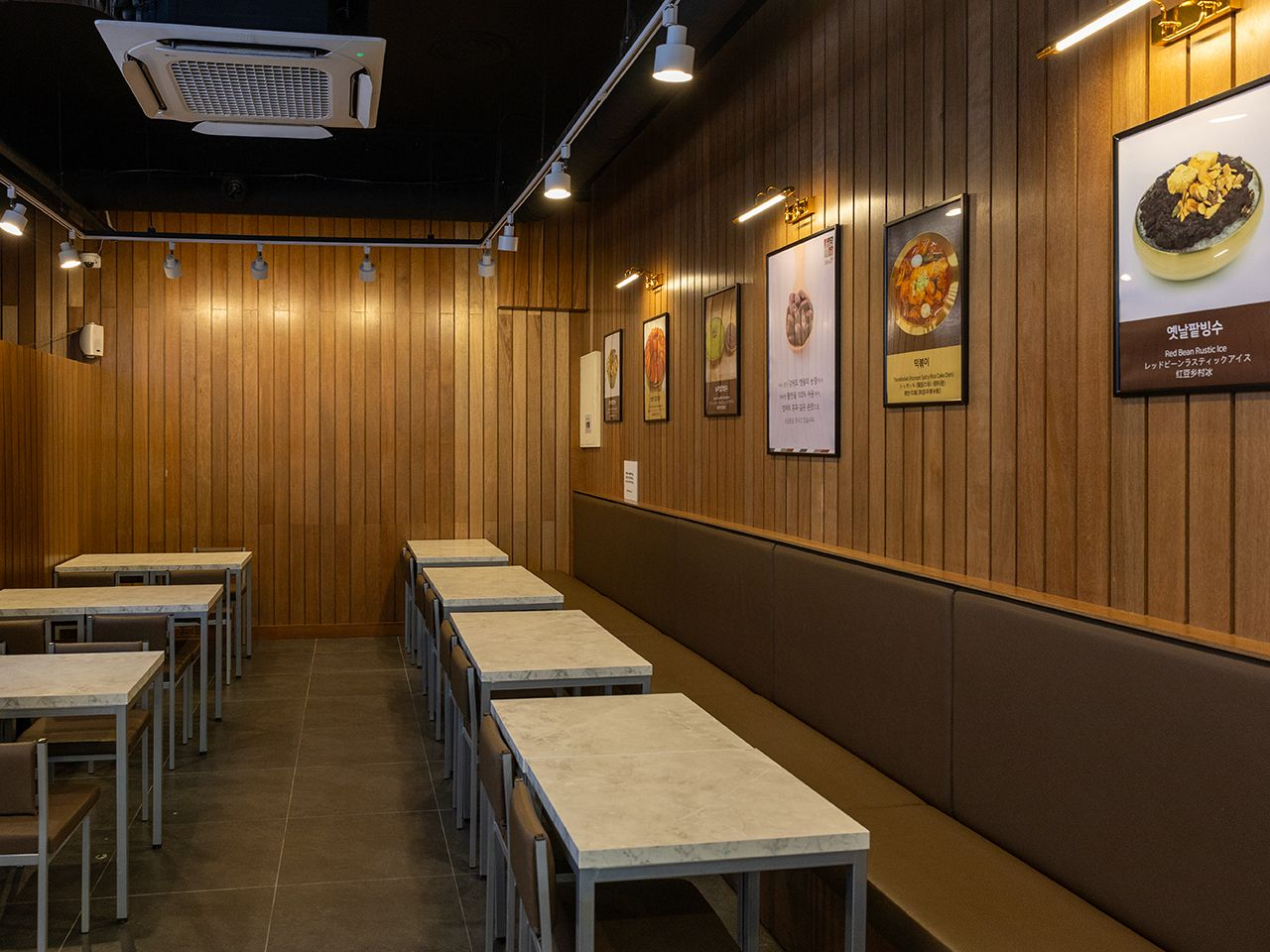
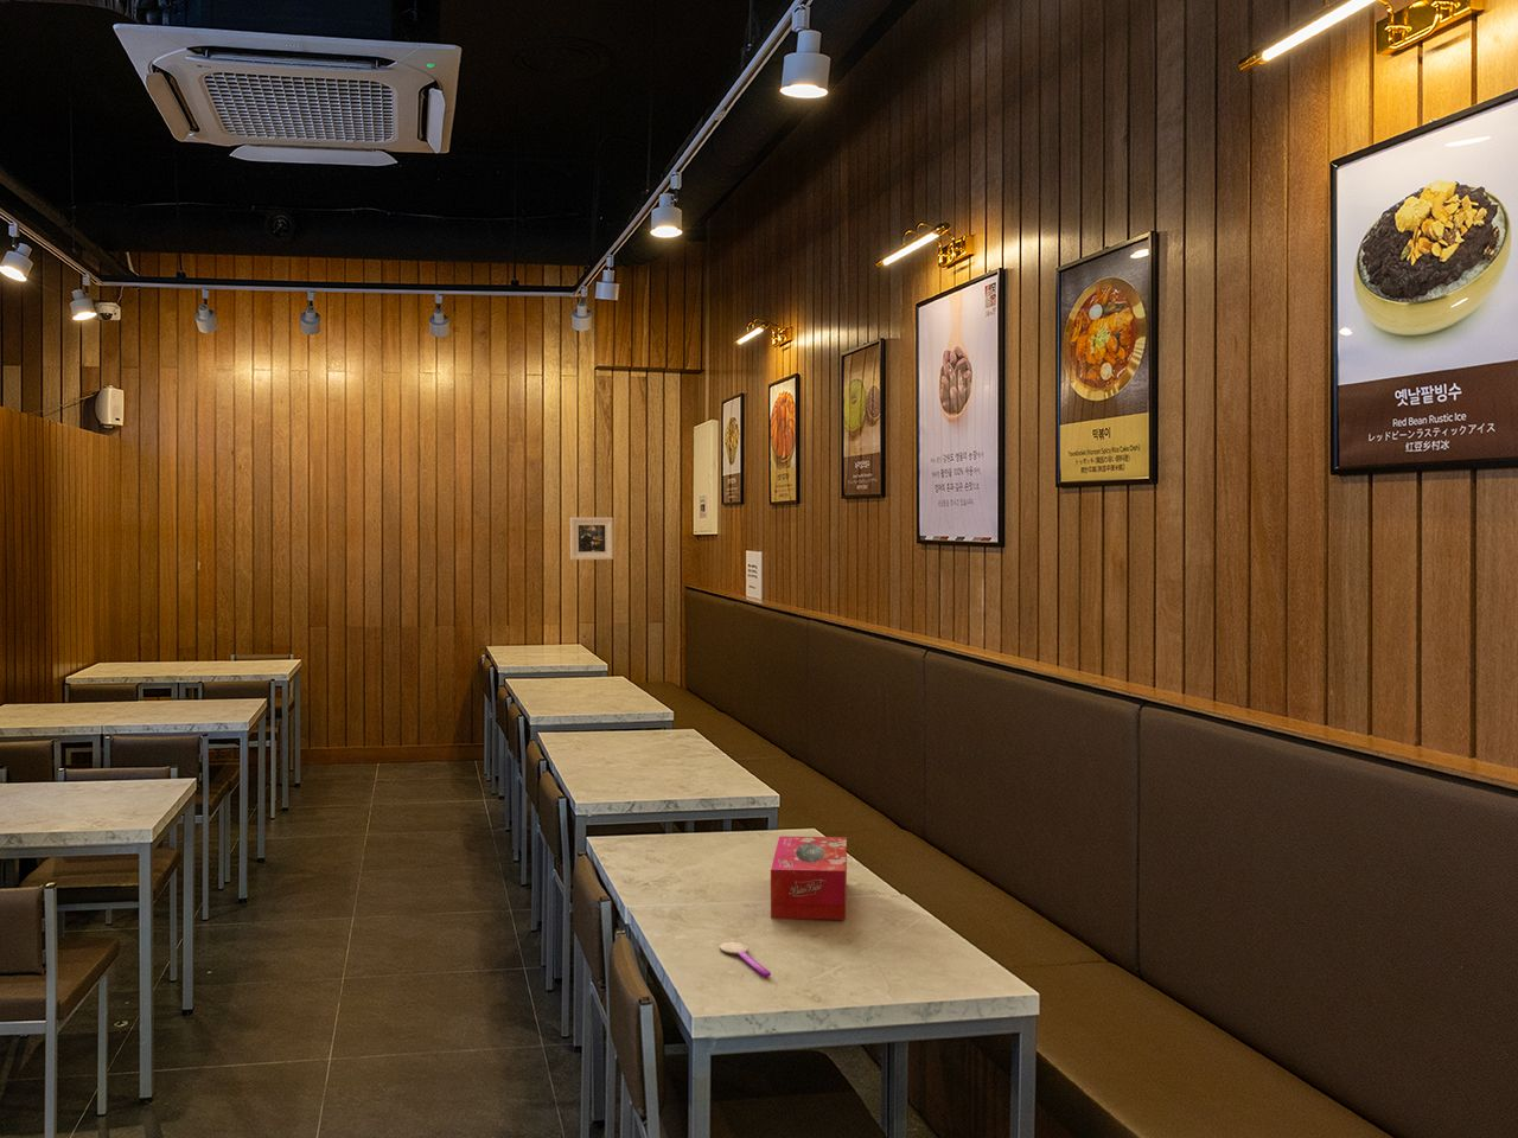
+ tissue box (810, 875)
+ spoon (746, 956)
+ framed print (590, 538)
